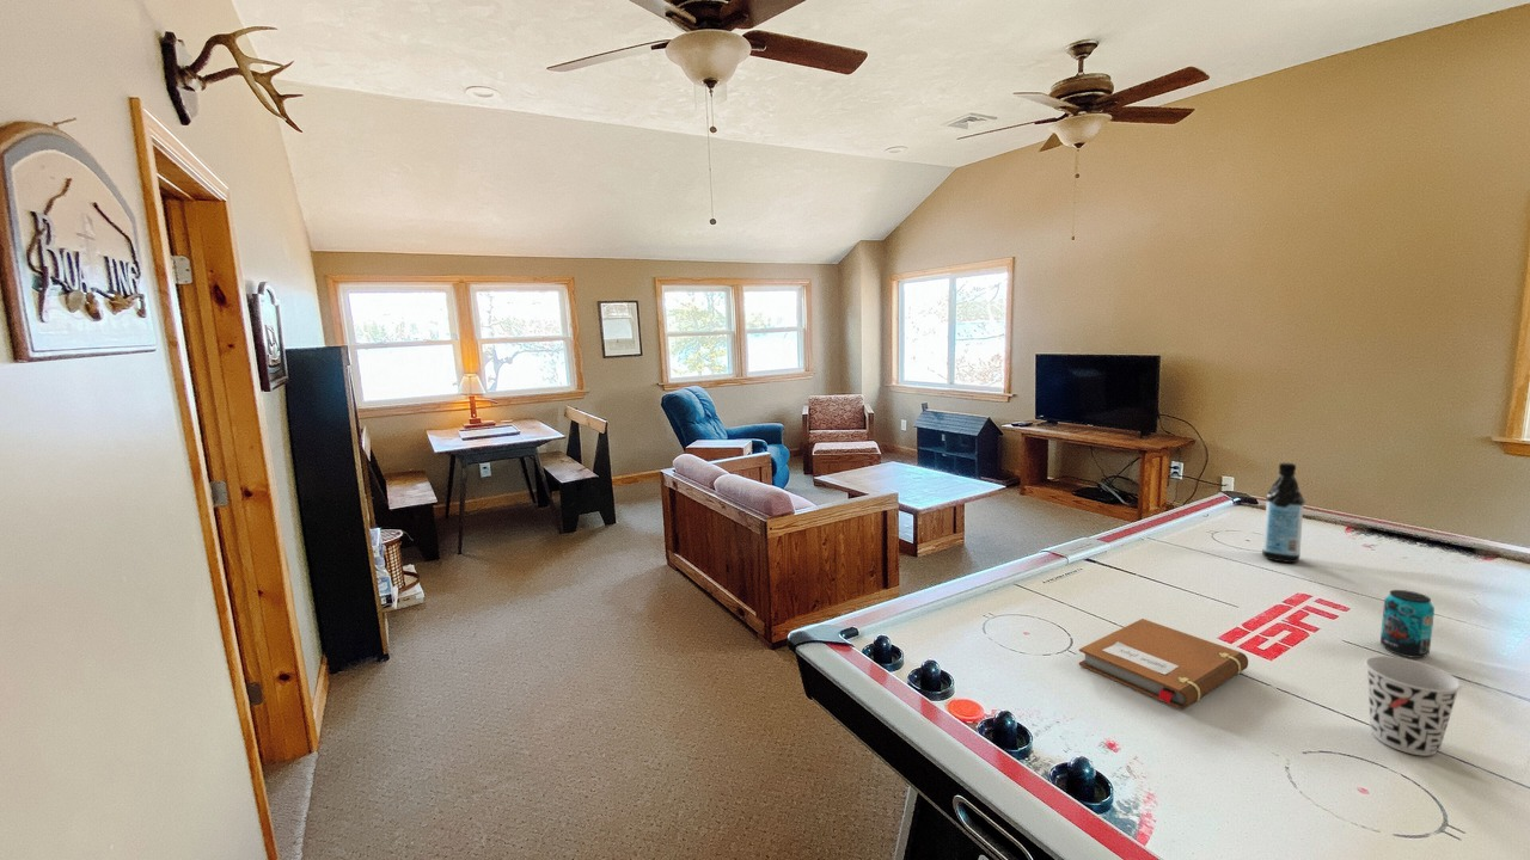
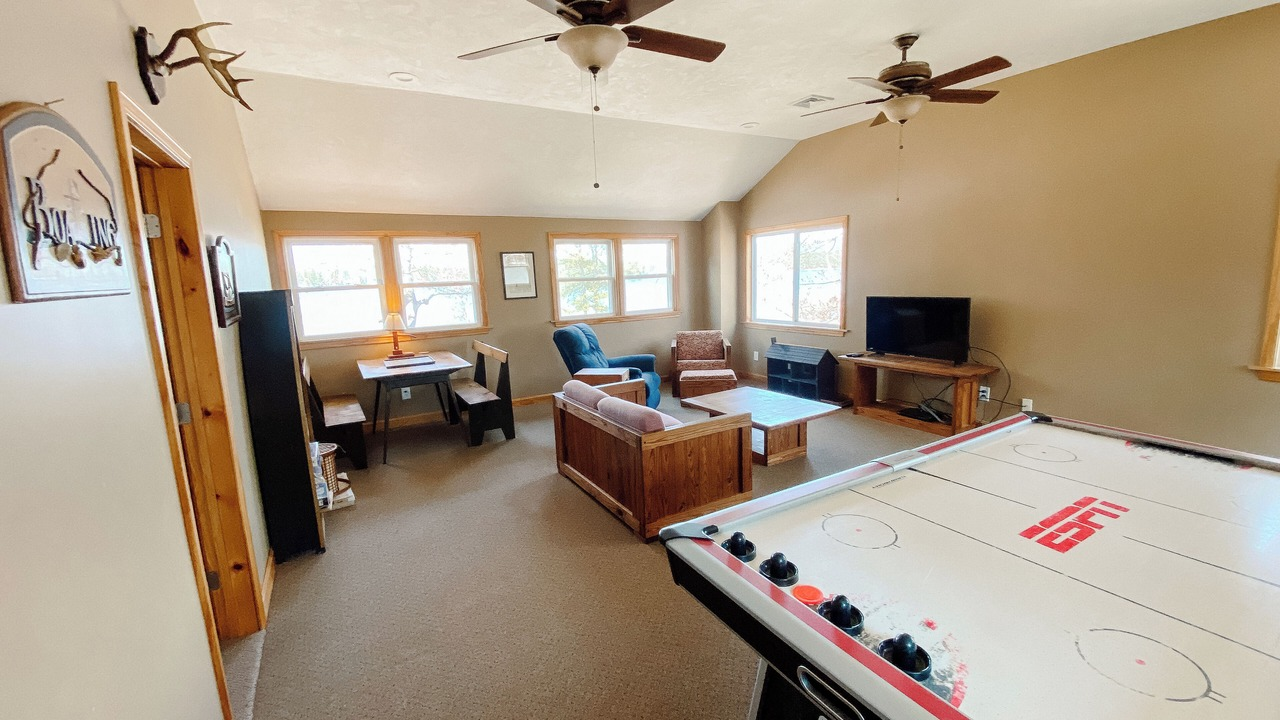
- notebook (1159, 661)
- cup (1407, 706)
- water bottle (1284, 511)
- beverage can (1407, 622)
